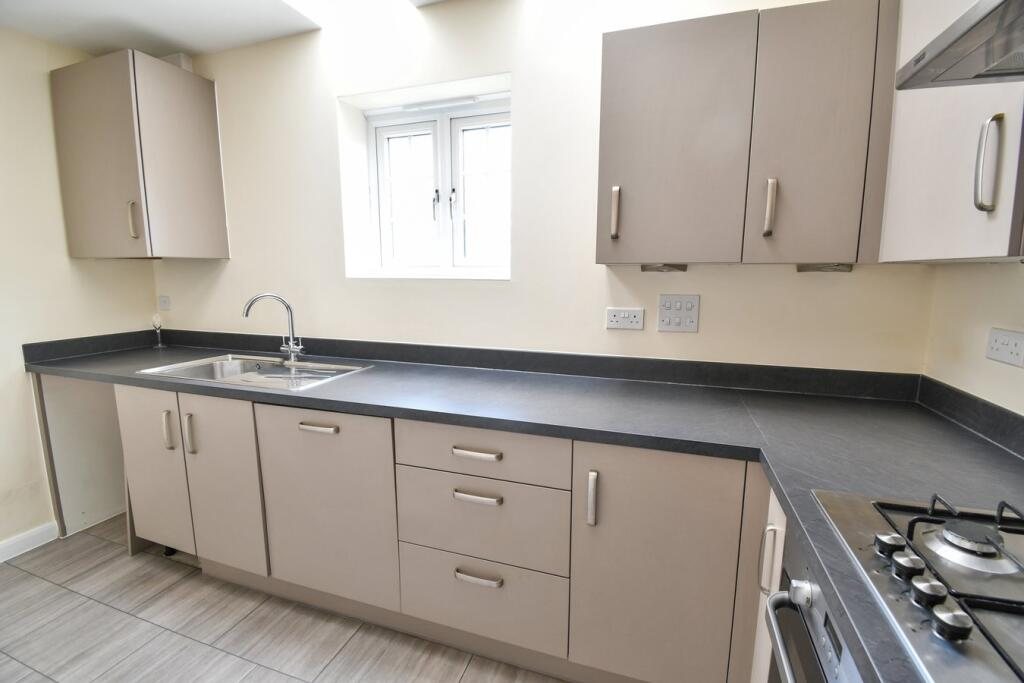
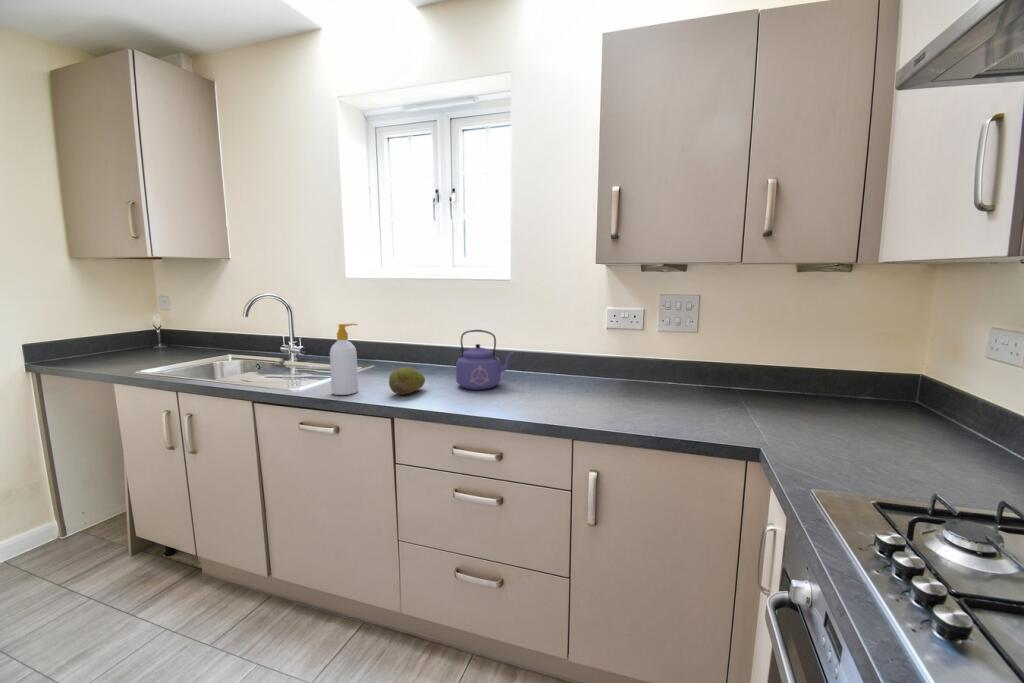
+ kettle (485, 358)
+ soap bottle (344, 358)
+ fruit (407, 379)
